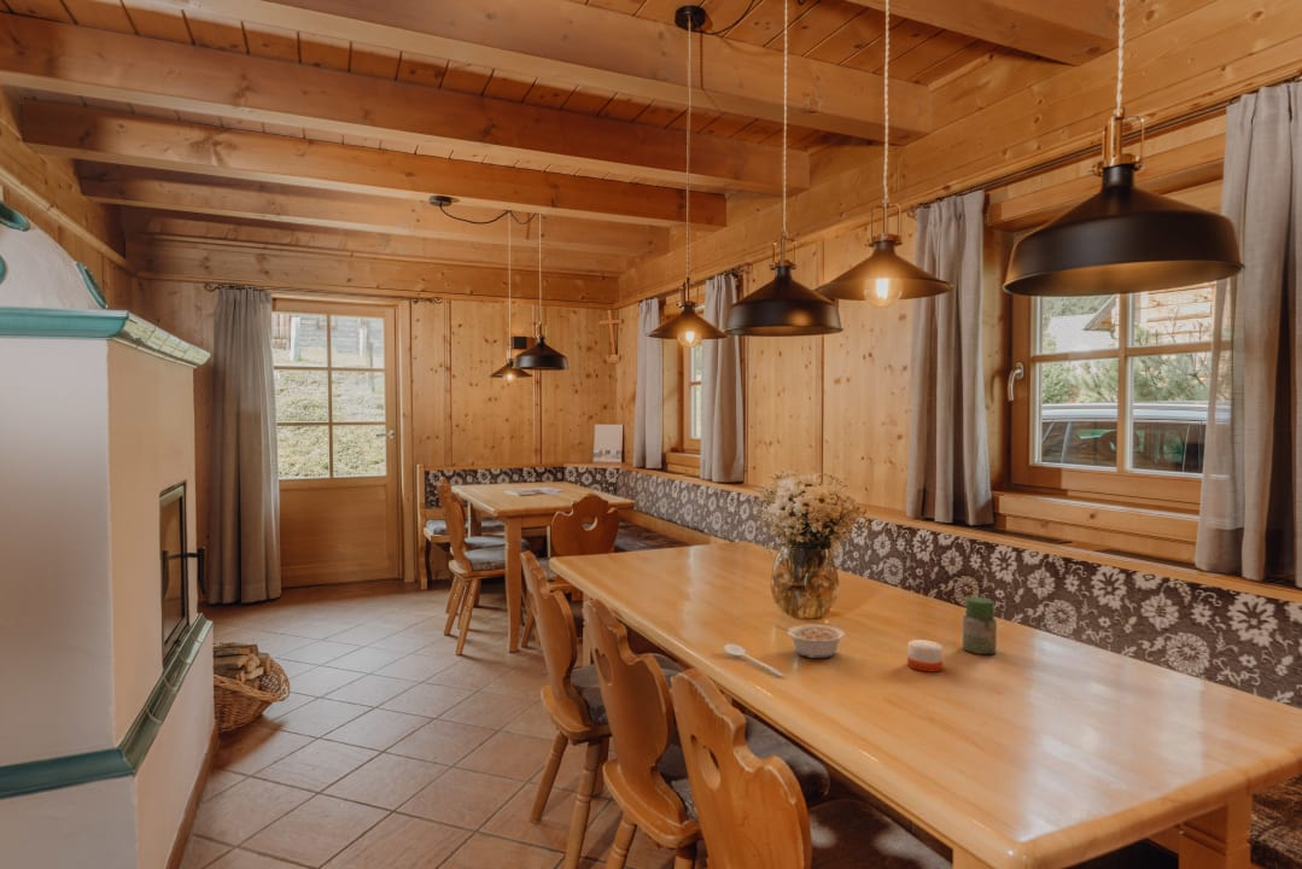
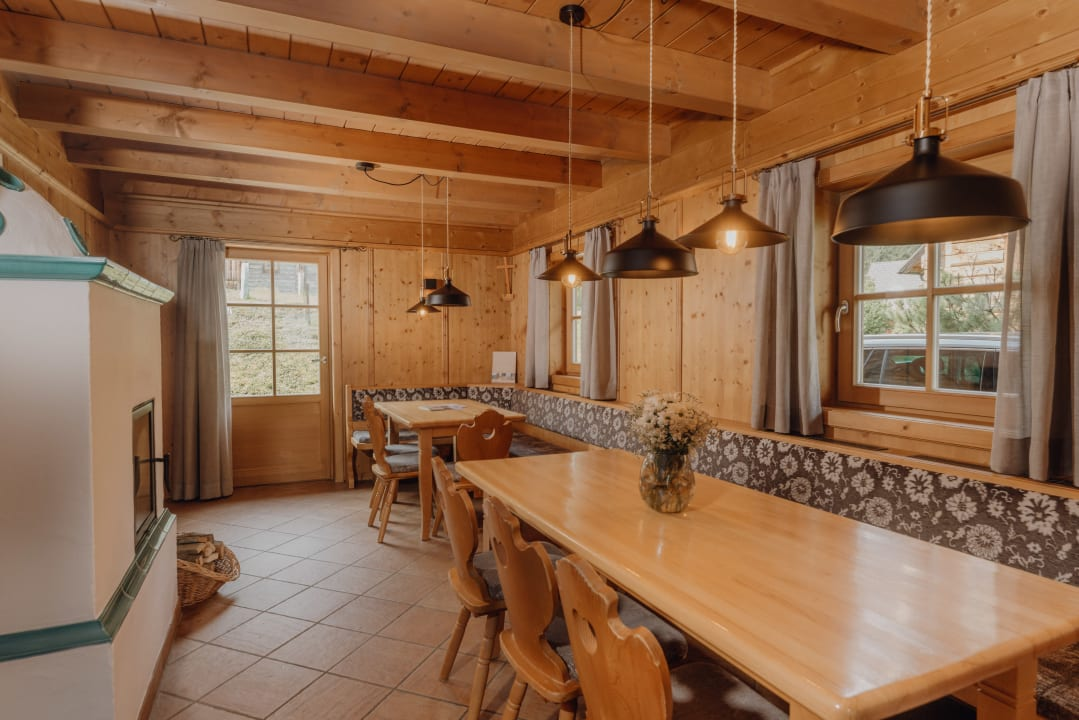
- jar (979, 624)
- legume (813, 640)
- candle (924, 643)
- stirrer (753, 659)
